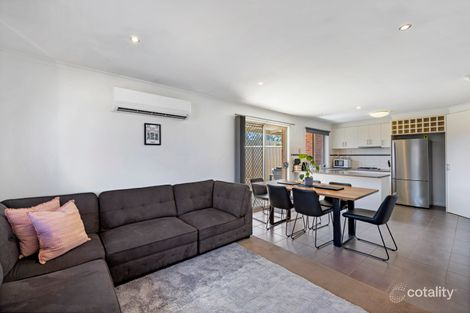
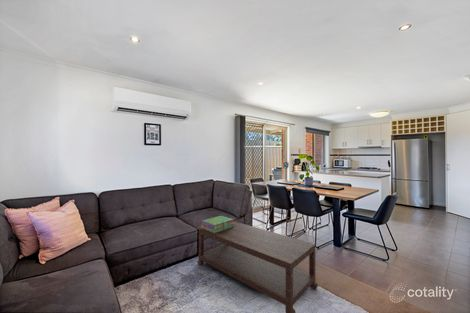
+ stack of books (217, 223)
+ coffee table (251, 255)
